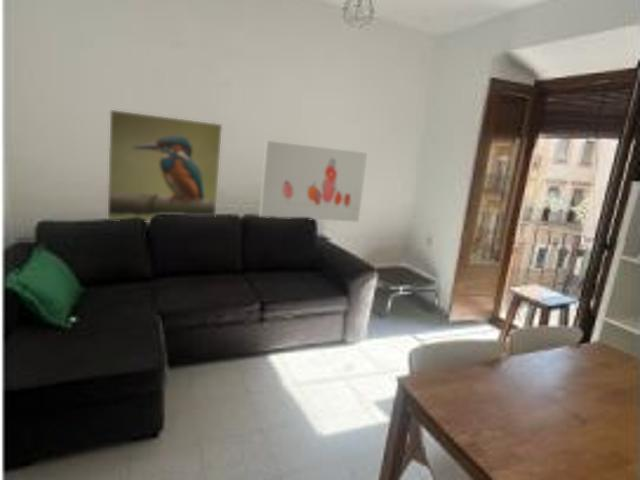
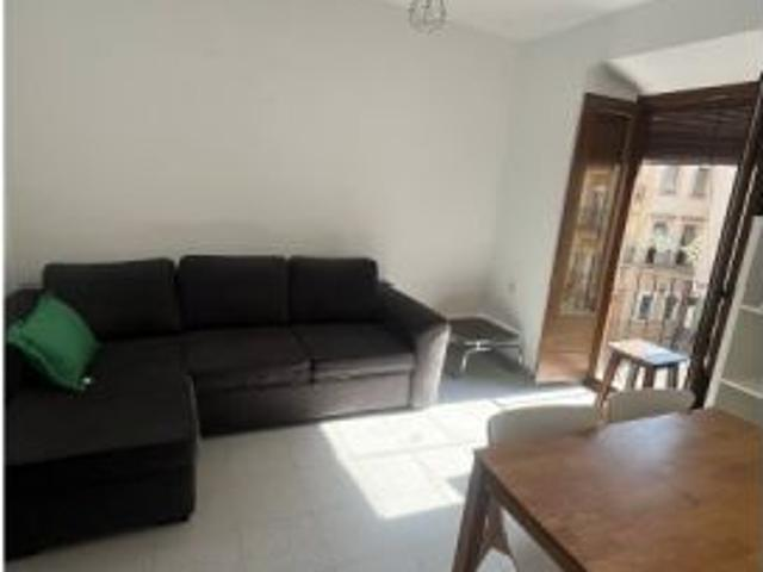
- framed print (166, 170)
- wall art (314, 183)
